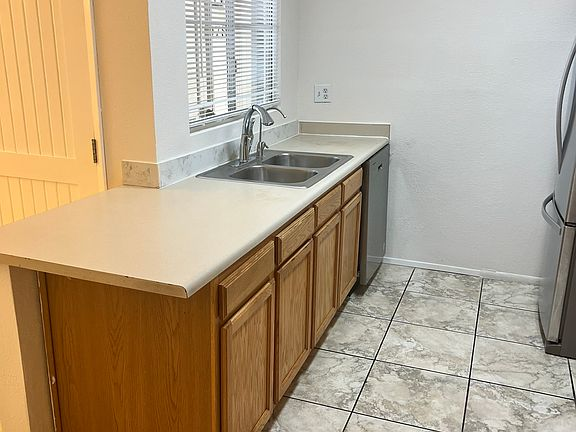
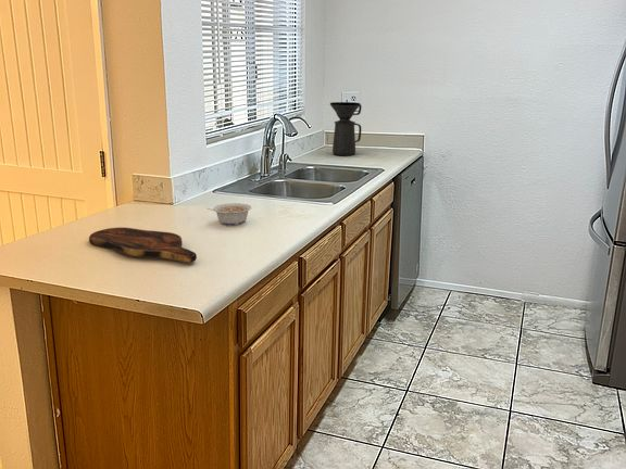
+ legume (231, 213)
+ cutting board (148, 243)
+ coffee maker (345, 128)
